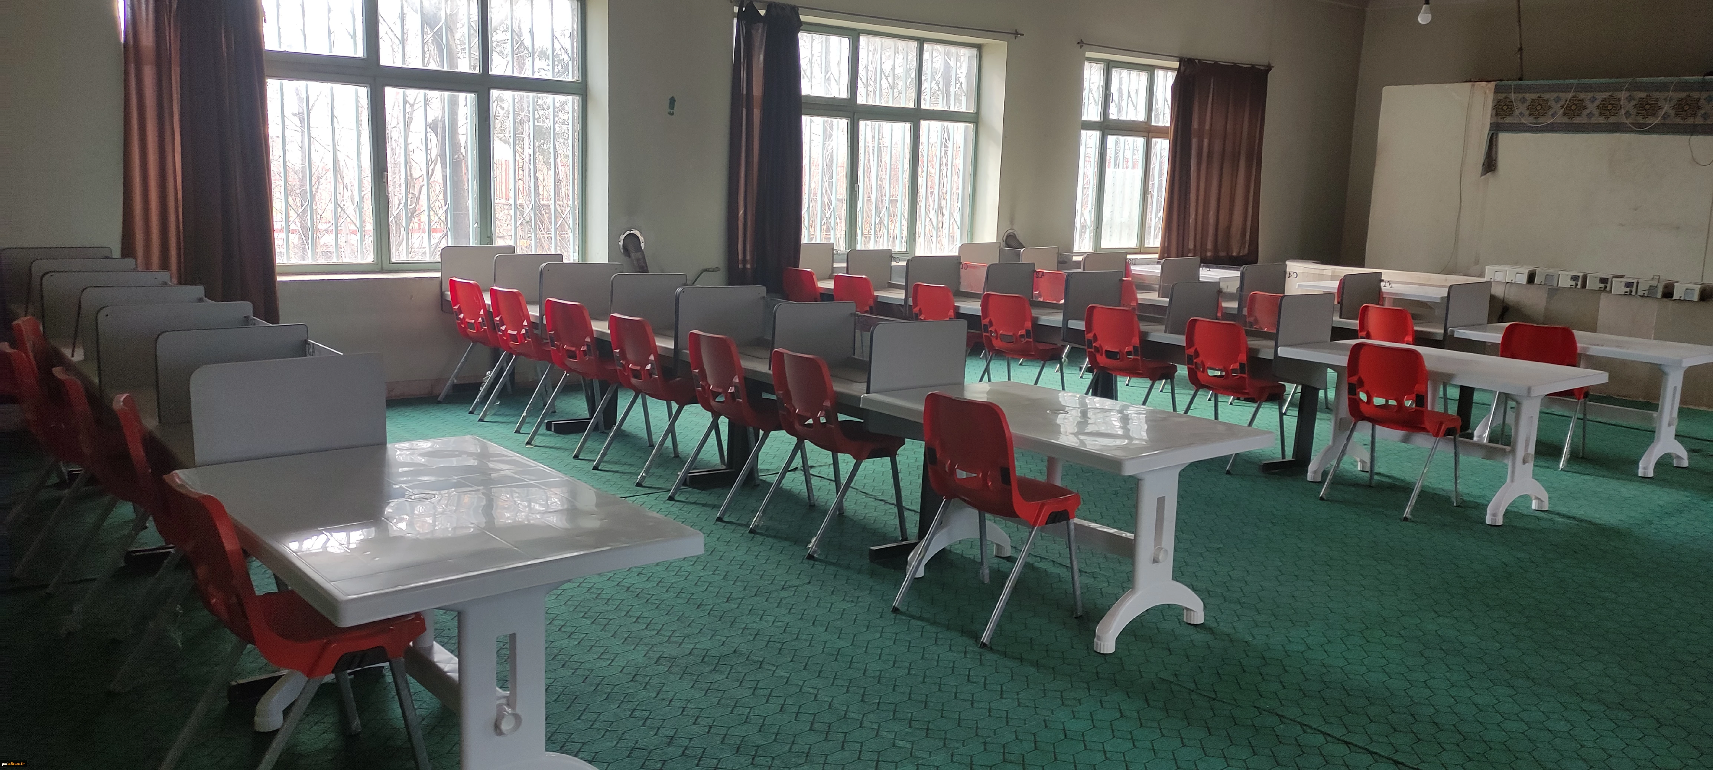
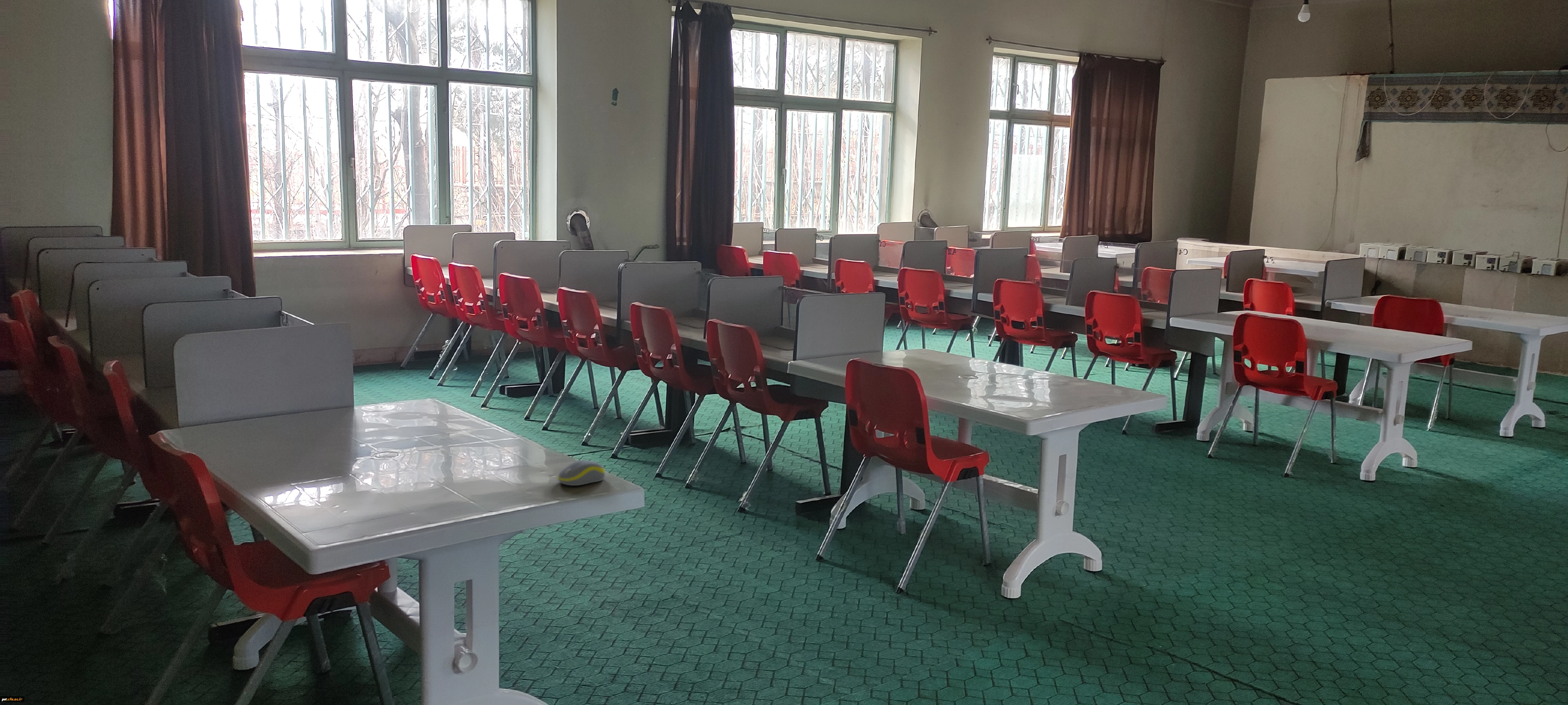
+ computer mouse (581, 471)
